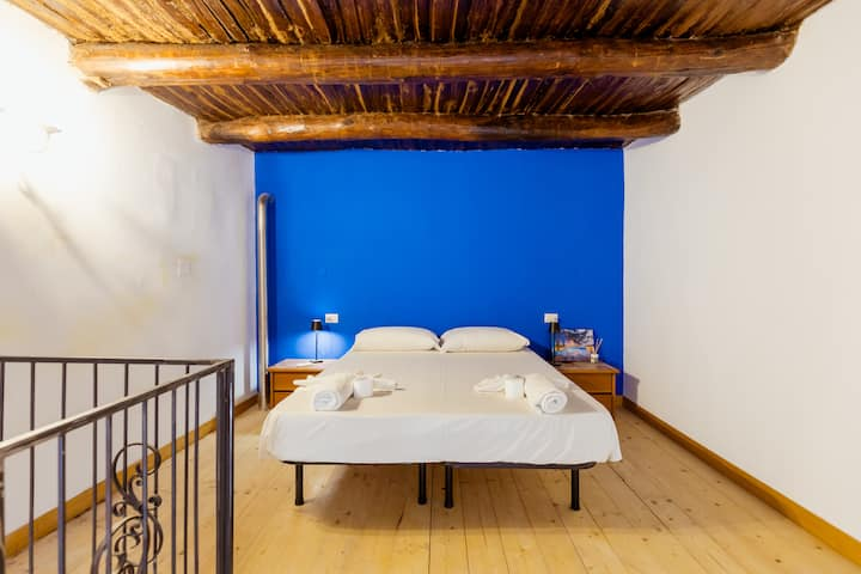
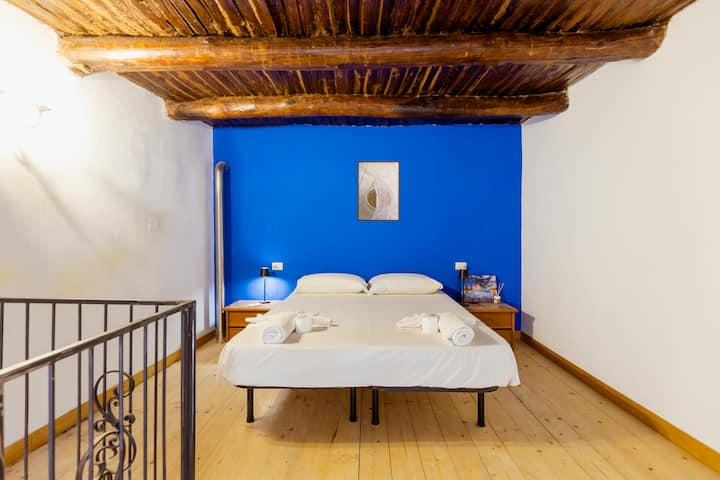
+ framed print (378, 191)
